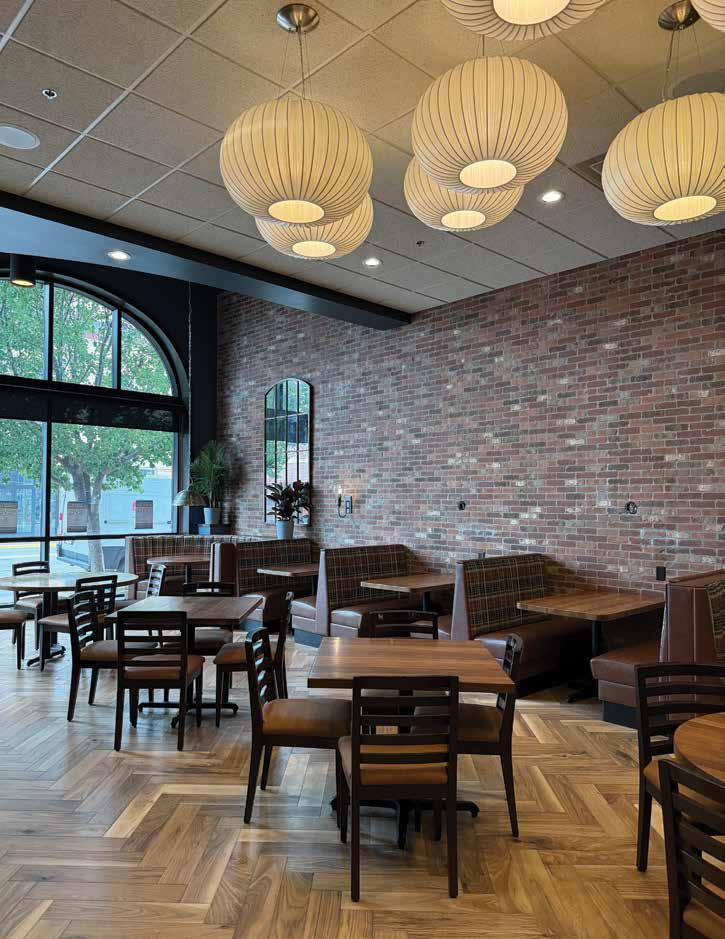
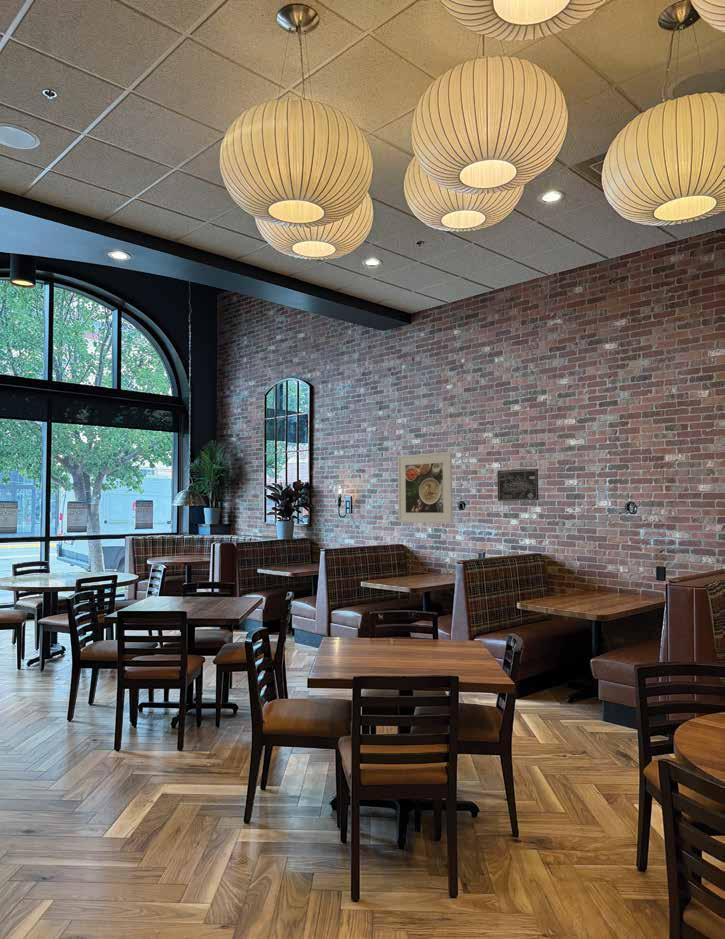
+ wall art (517, 485)
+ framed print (424, 488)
